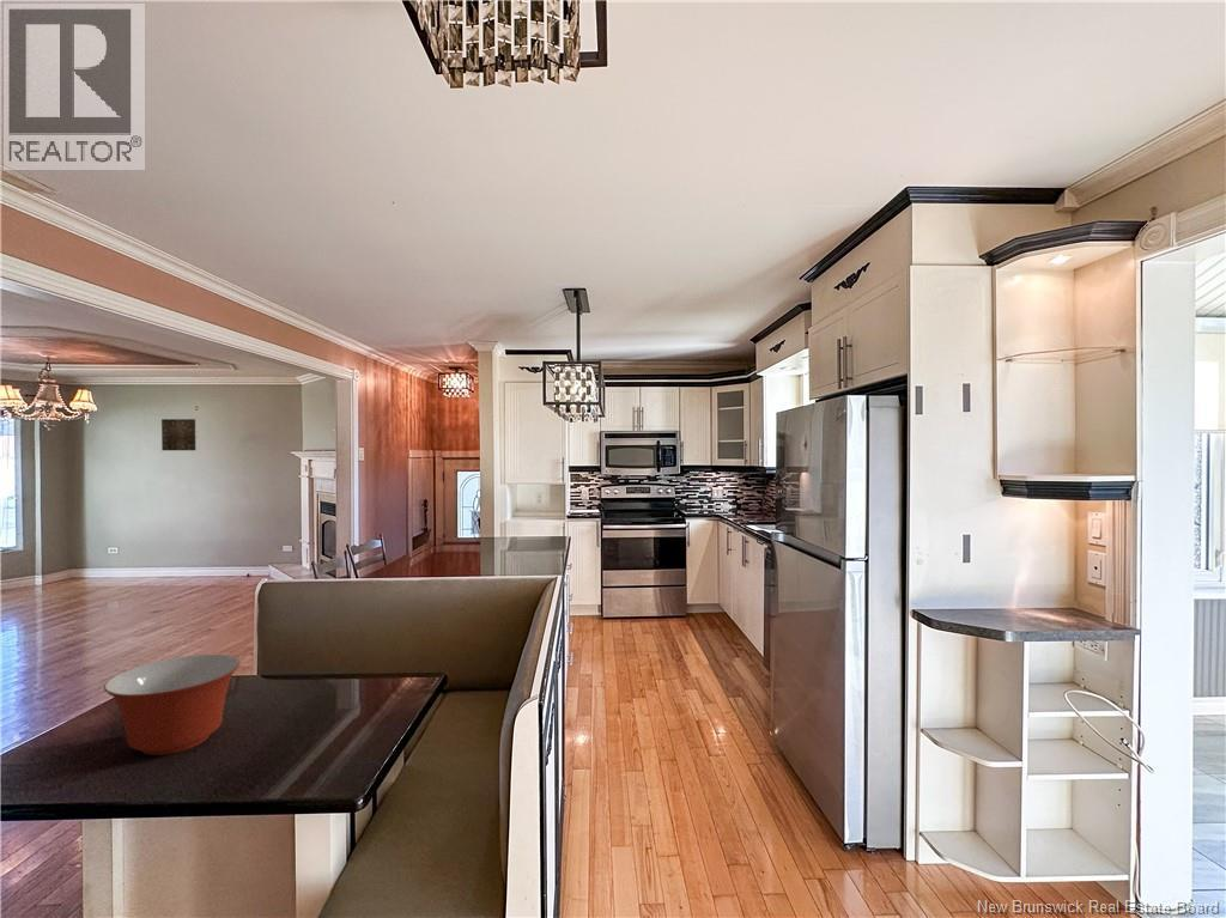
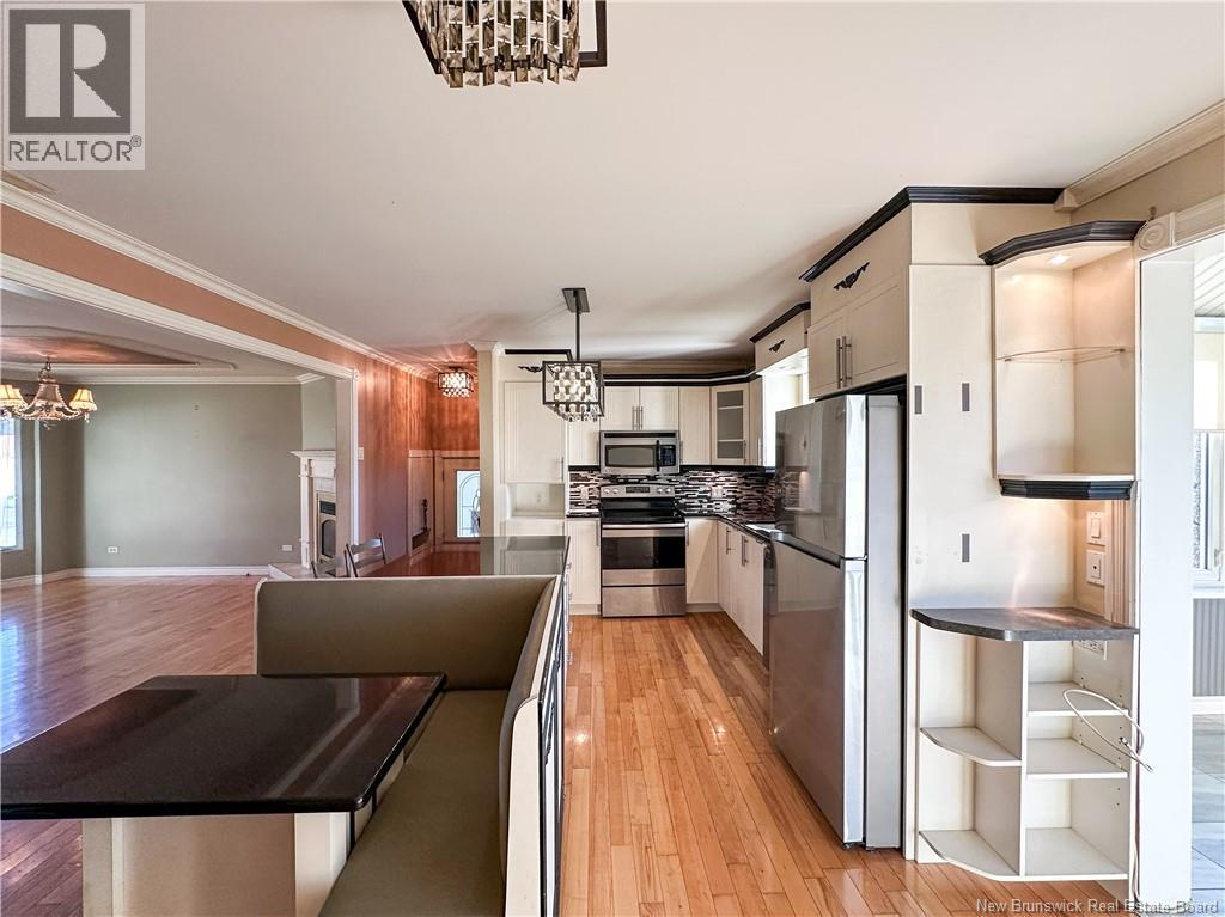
- wall art (178, 434)
- mixing bowl (176, 706)
